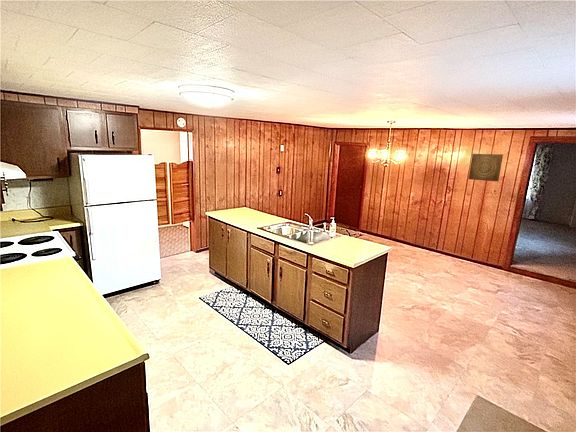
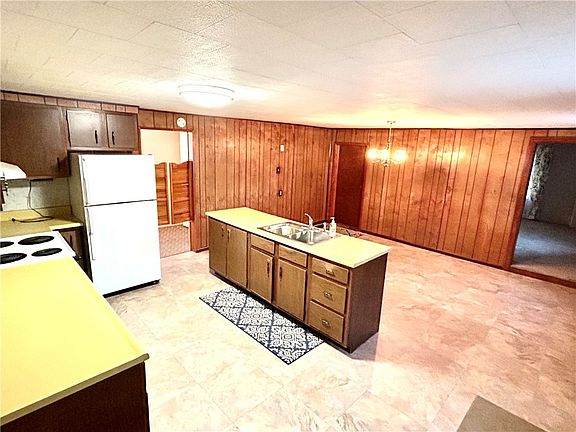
- wall art (485, 167)
